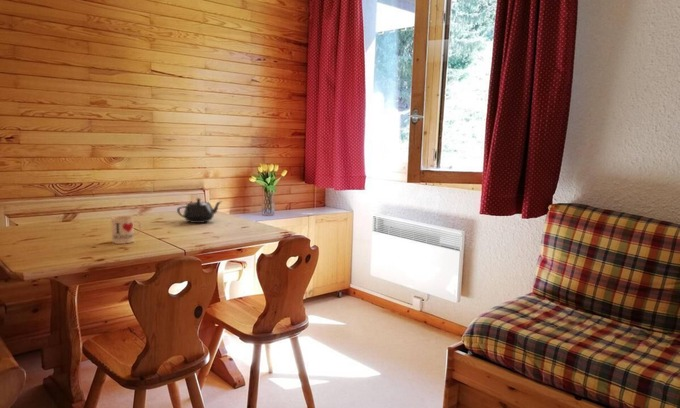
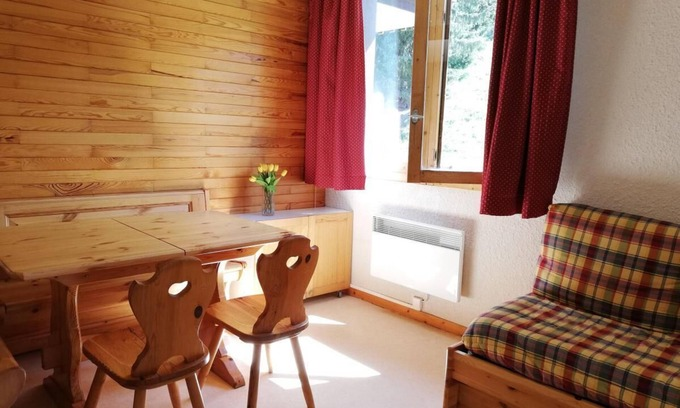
- mug (127, 229)
- teapot (200, 209)
